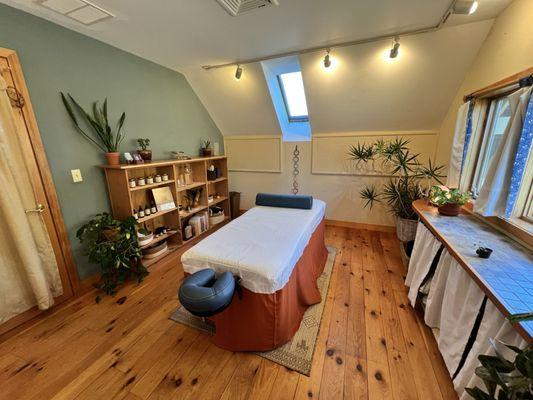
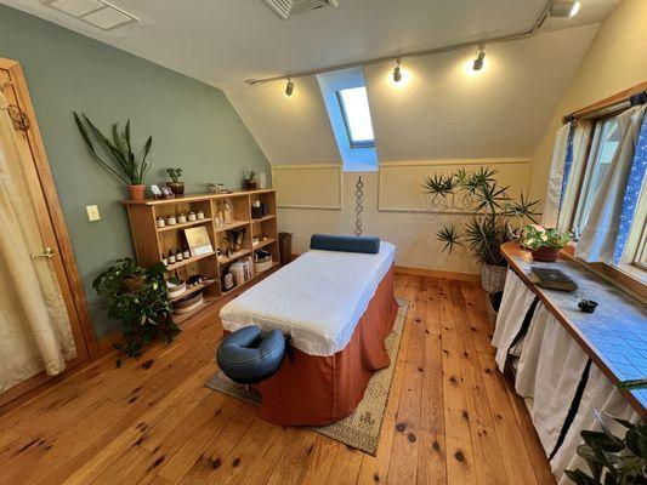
+ book (547, 276)
